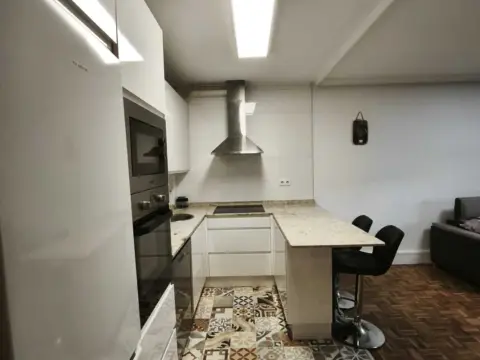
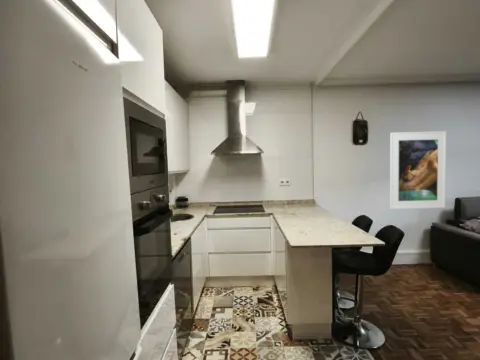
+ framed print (417, 170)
